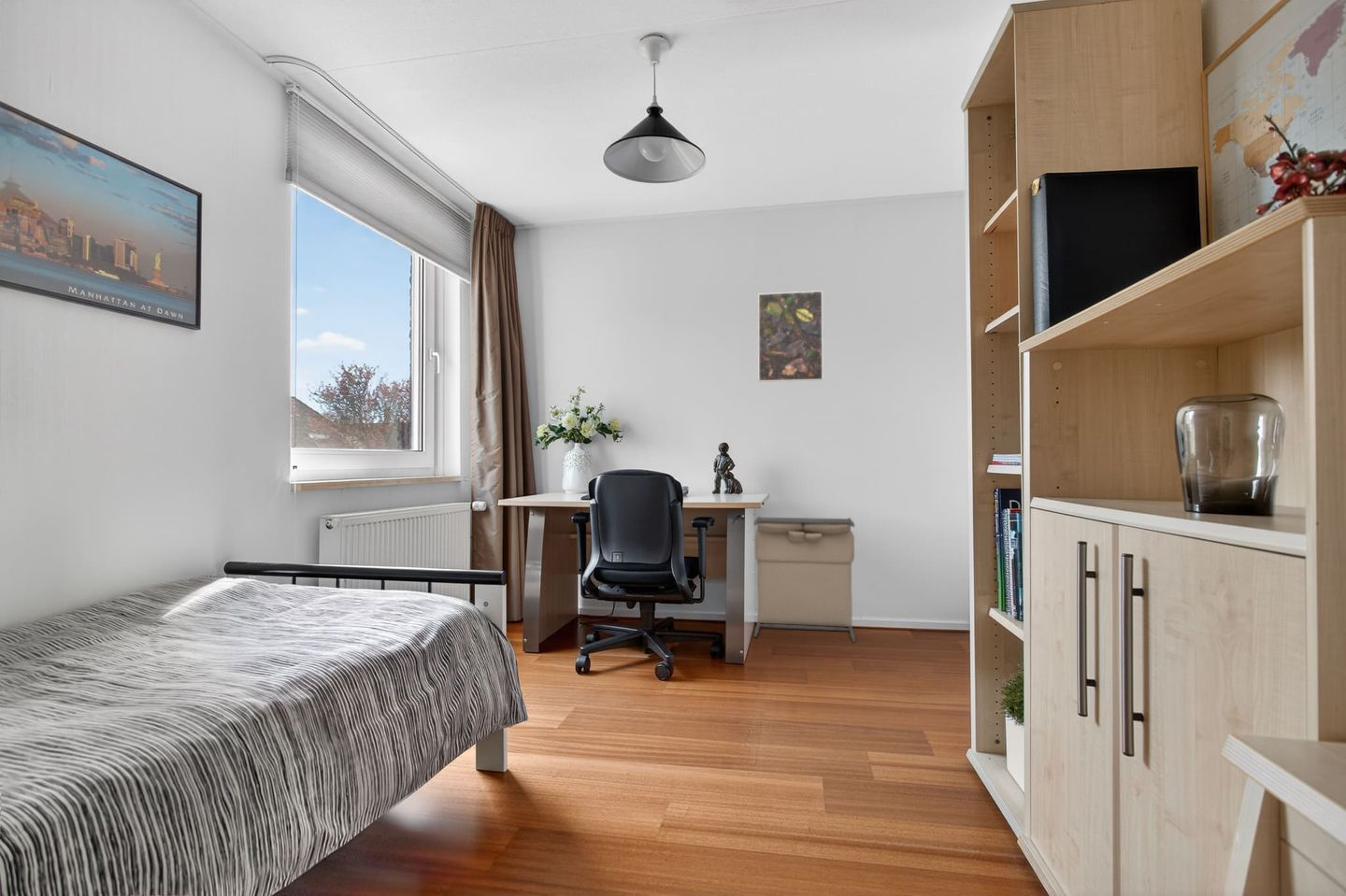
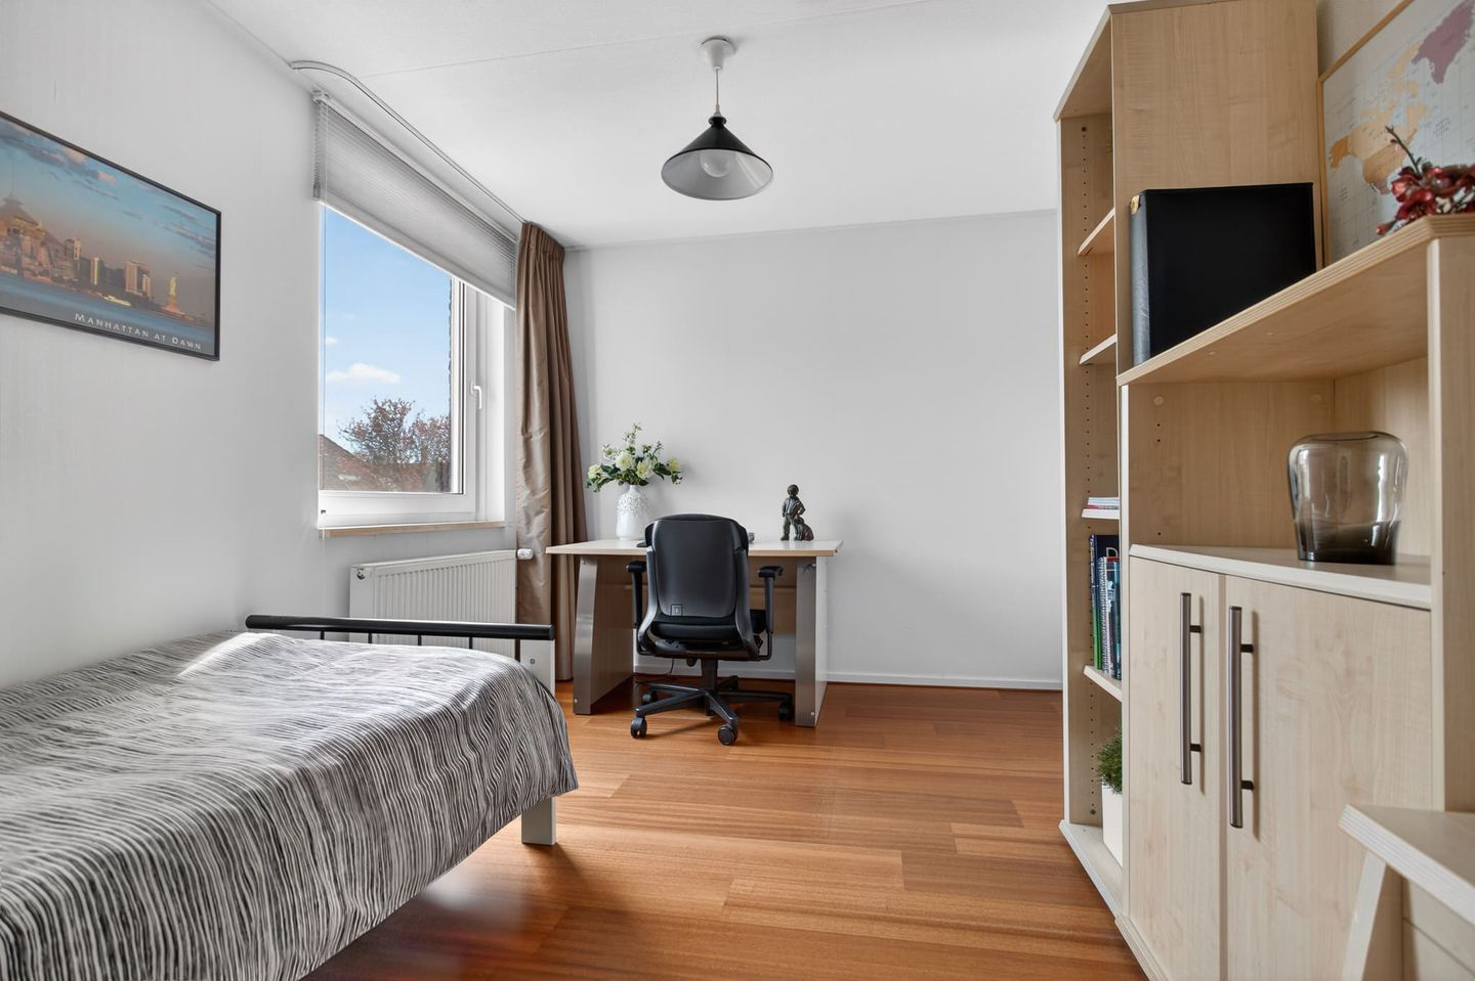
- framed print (790, 336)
- laundry hamper (804, 576)
